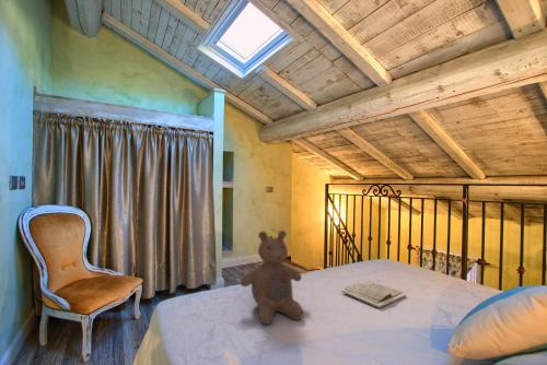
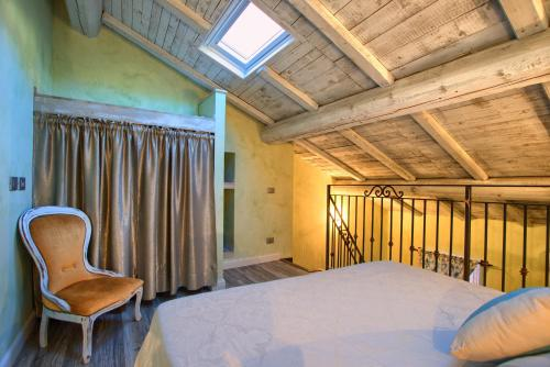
- book (373, 291)
- bear (276, 272)
